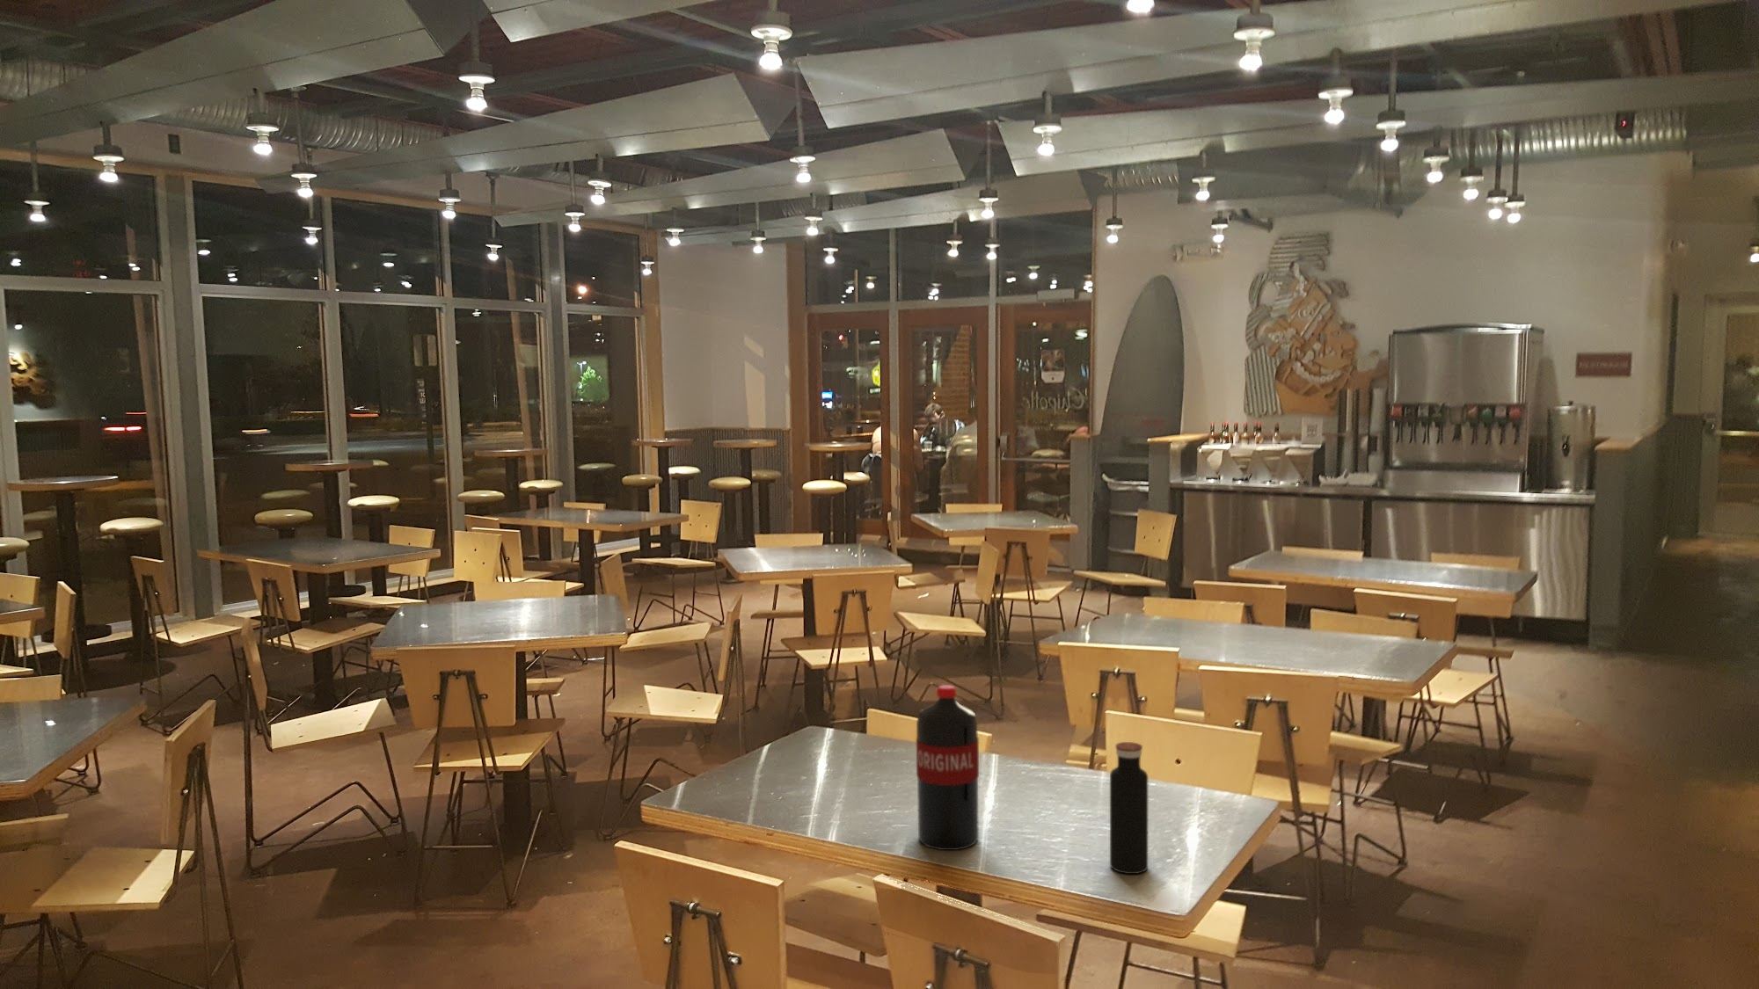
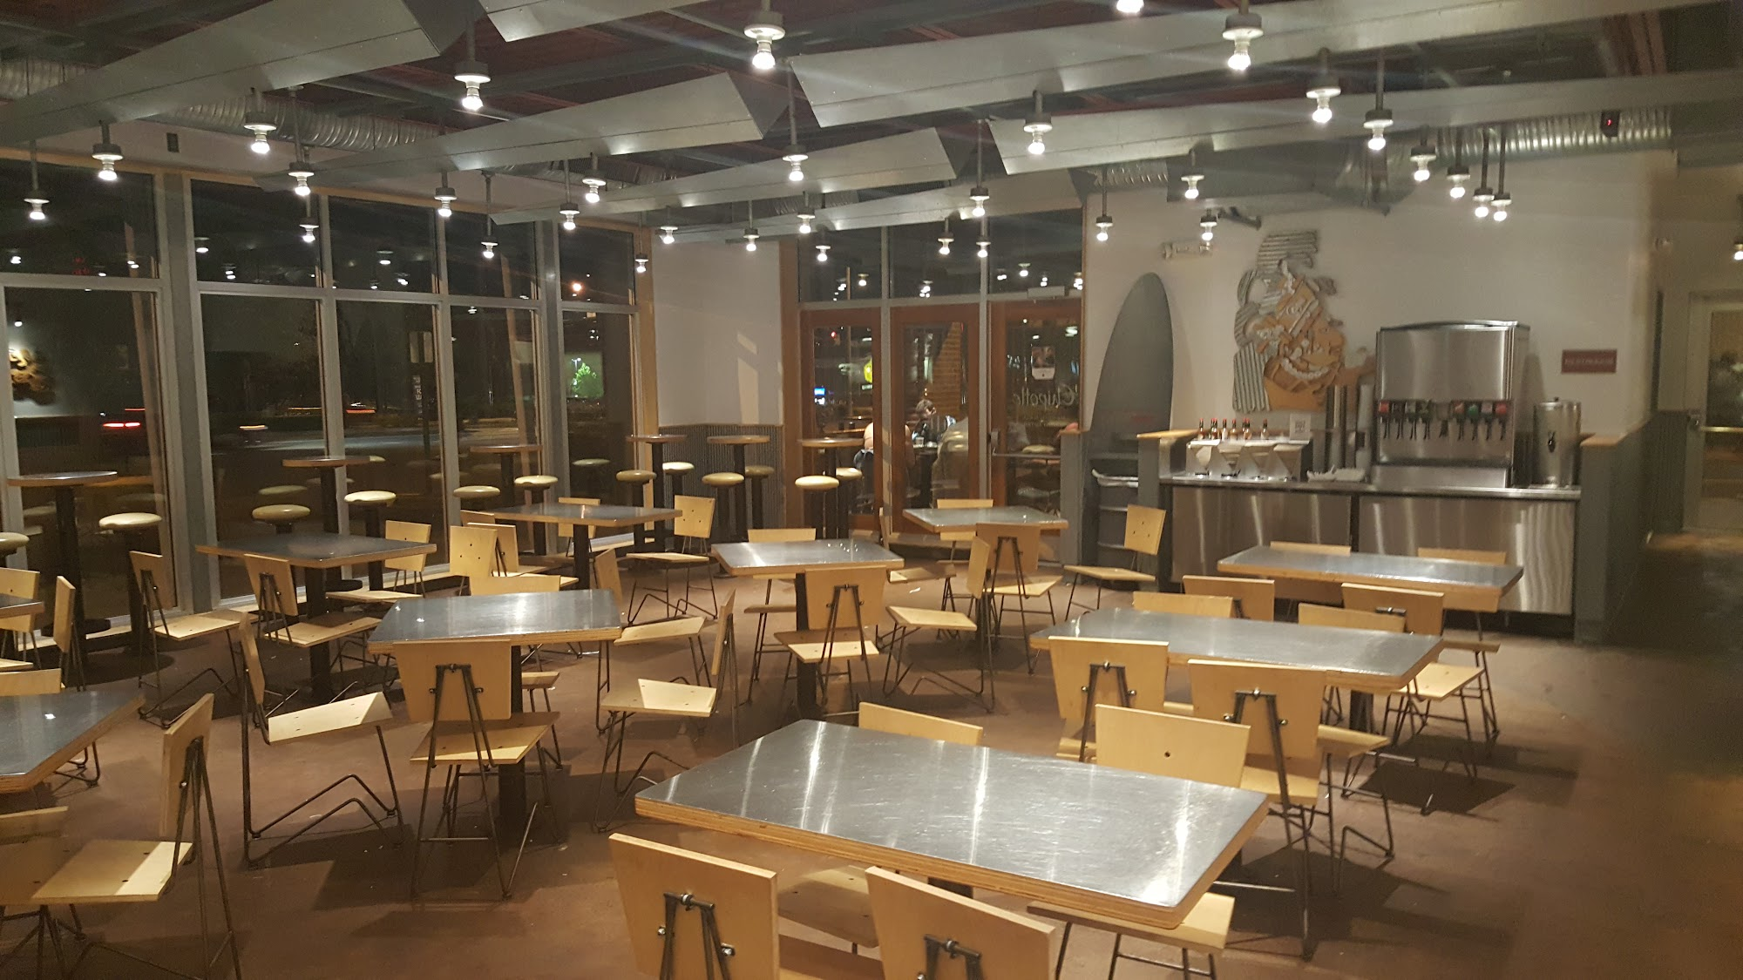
- water bottle (1128, 807)
- pop (947, 763)
